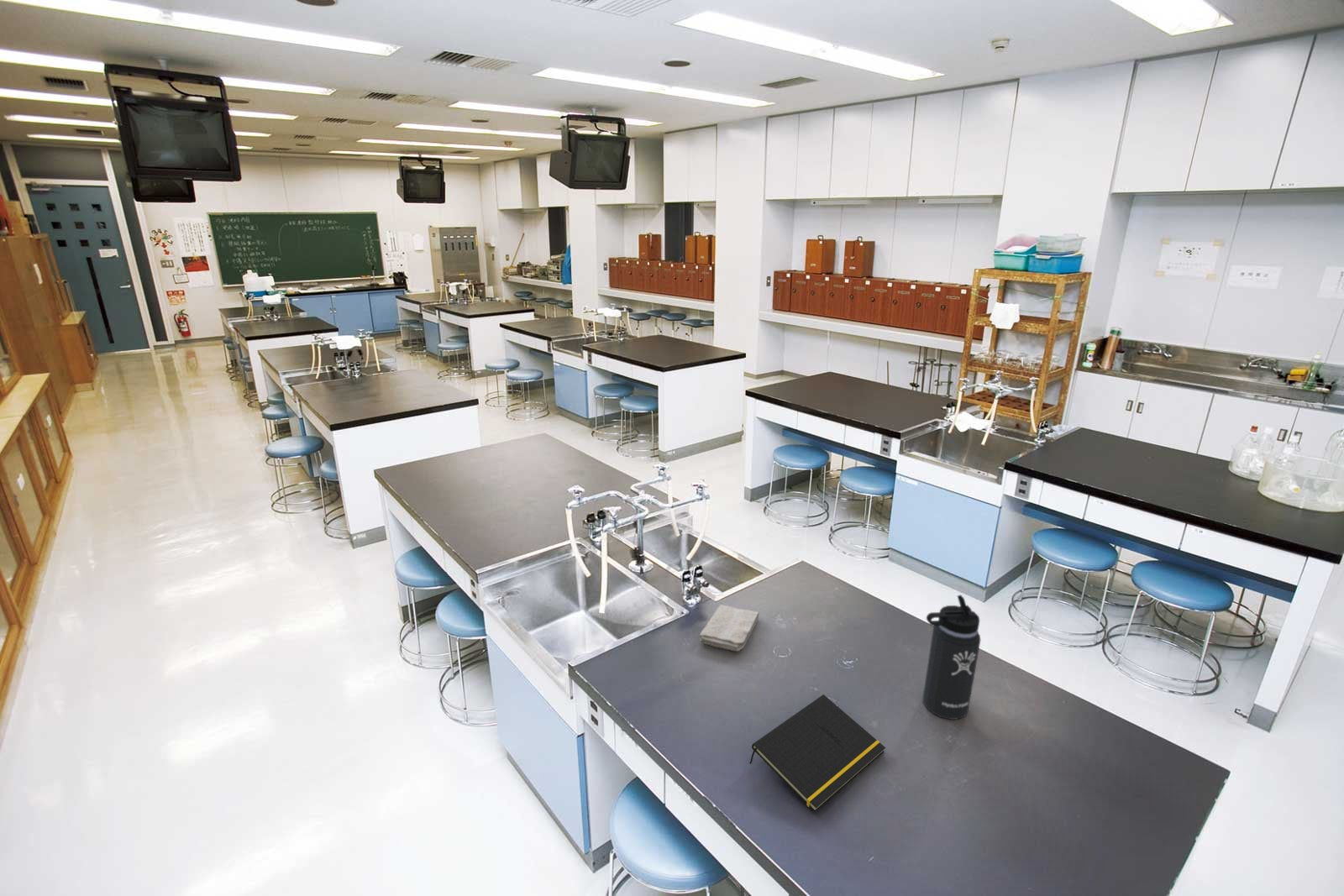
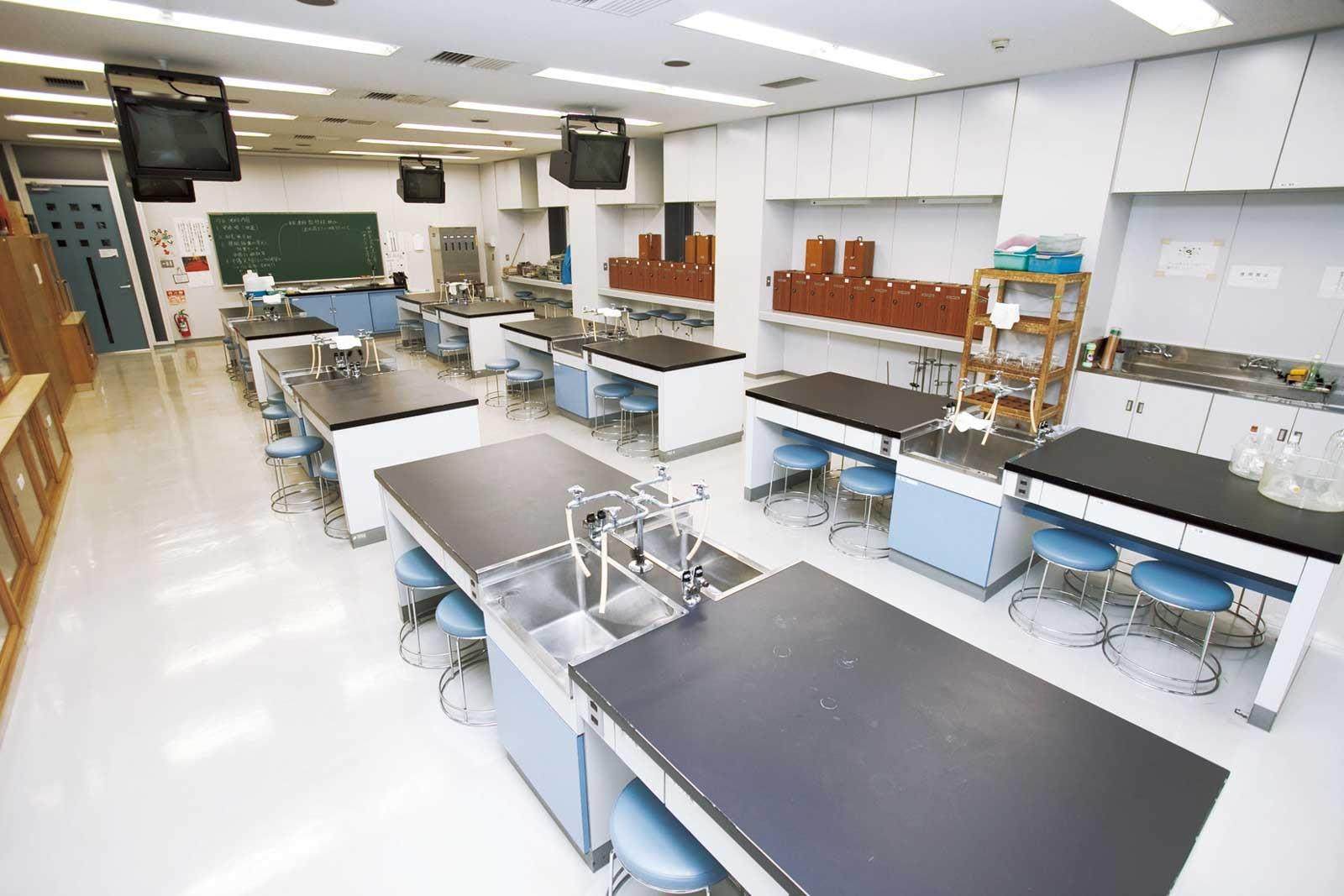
- washcloth (729, 626)
- thermos bottle (948, 652)
- notepad (819, 747)
